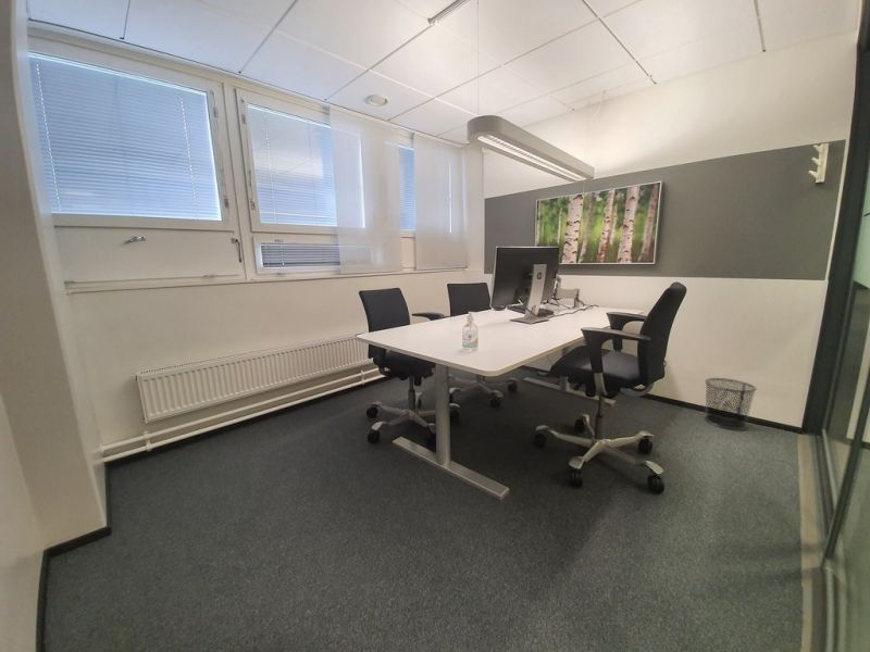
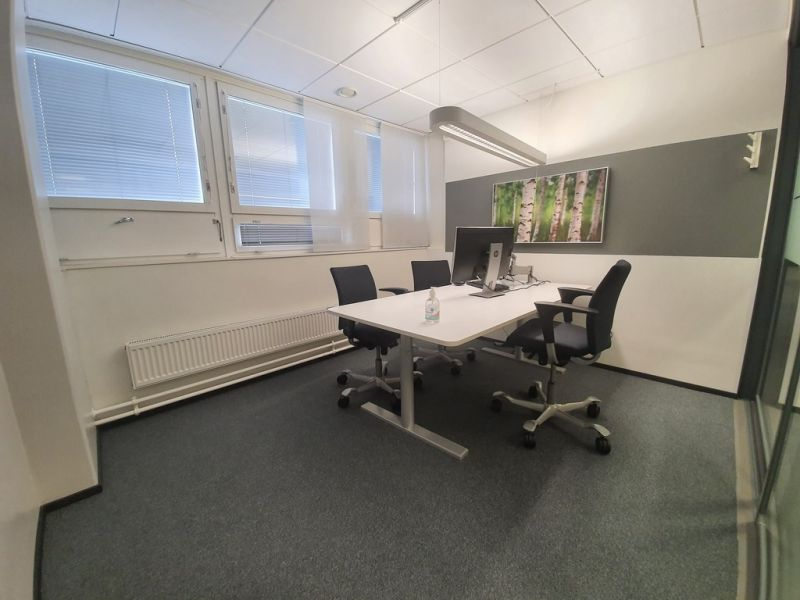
- waste bin (726, 403)
